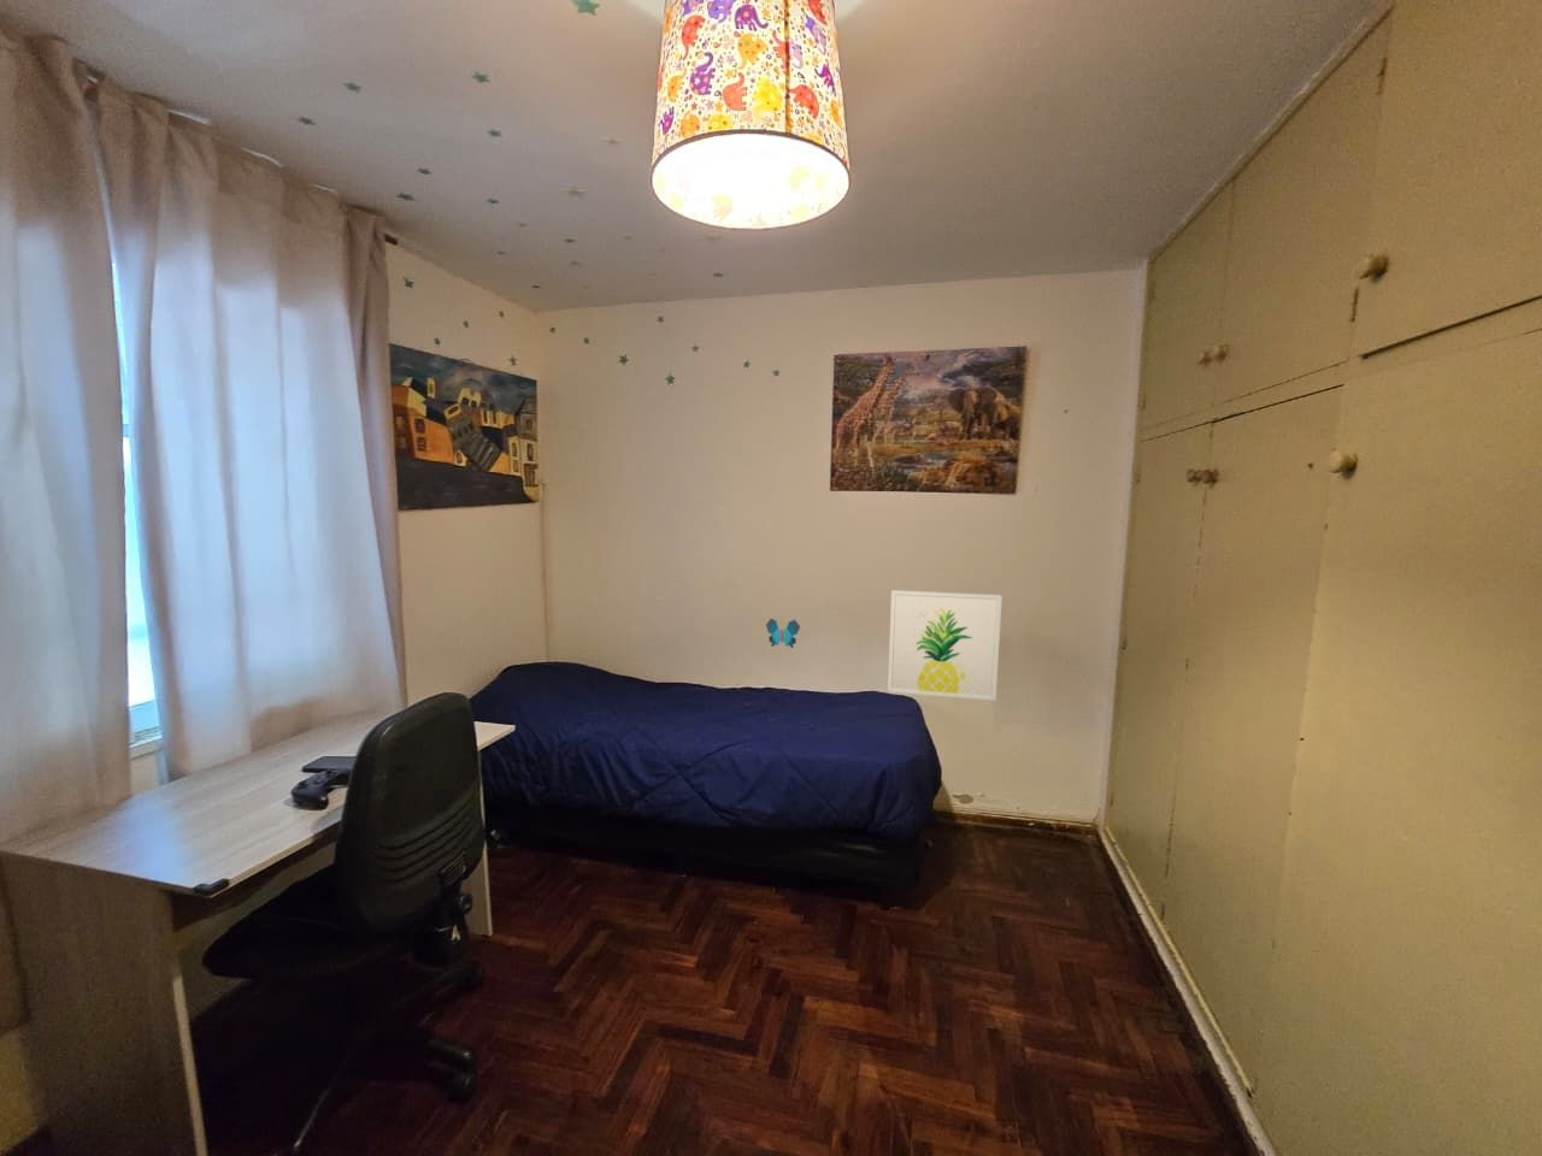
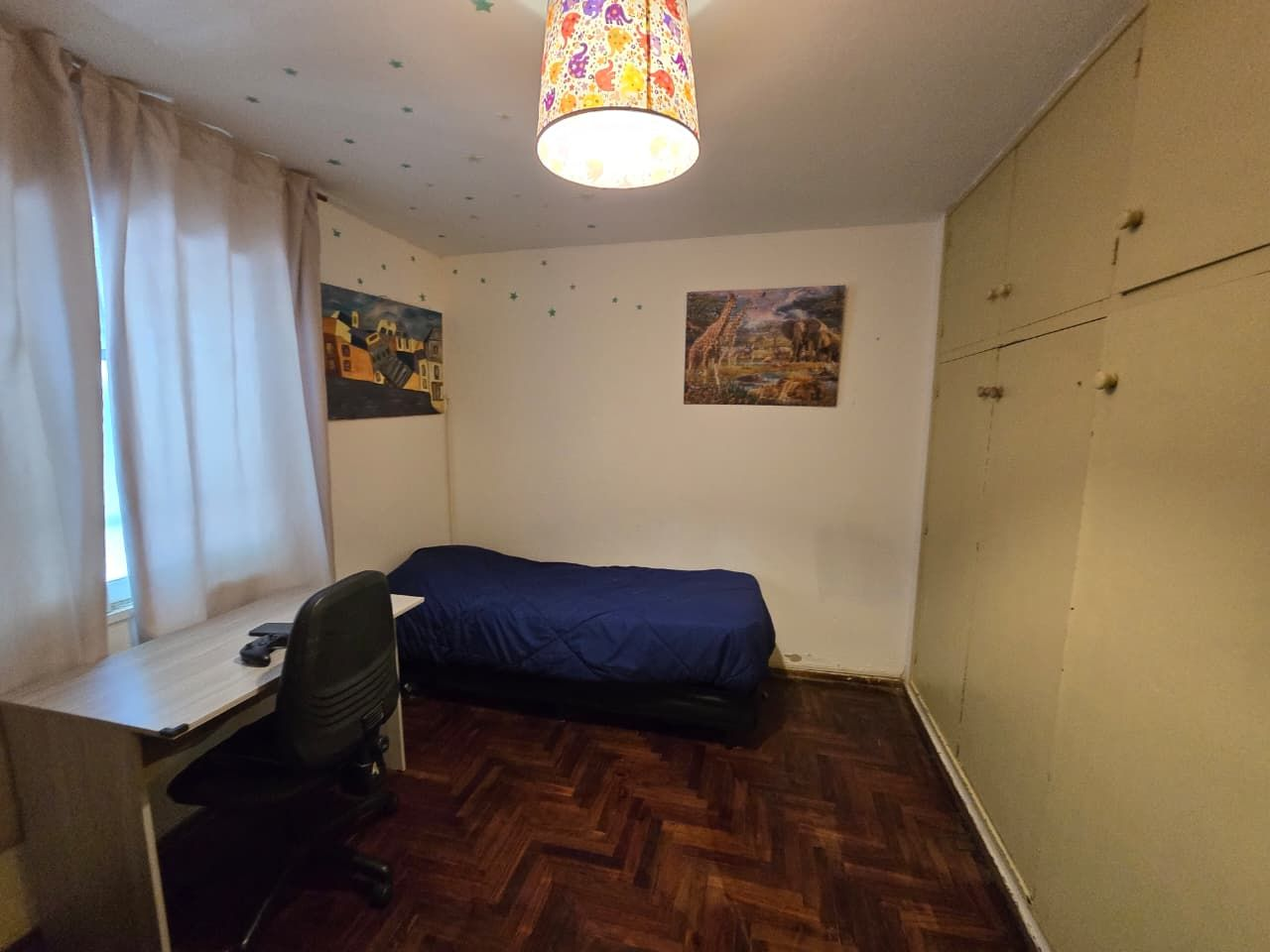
- wall art (942, 645)
- decorative butterfly (782, 634)
